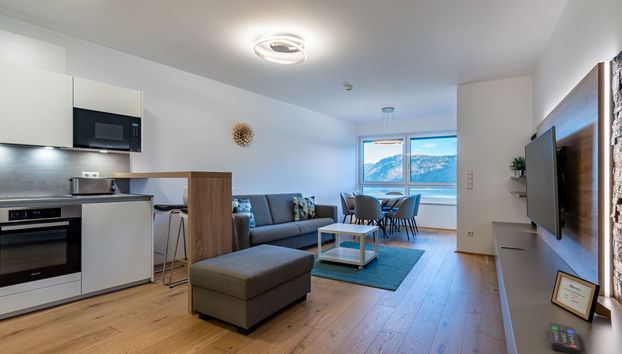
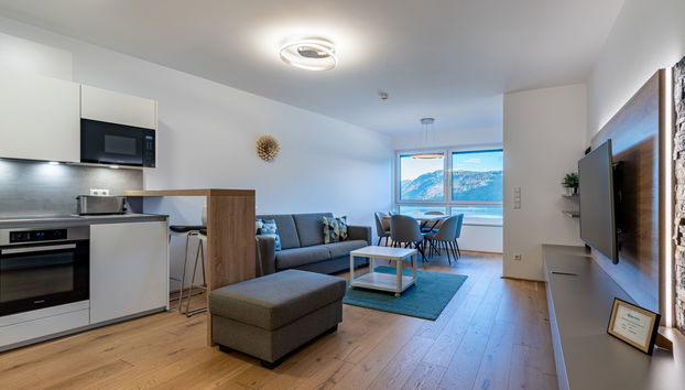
- remote control (563, 337)
